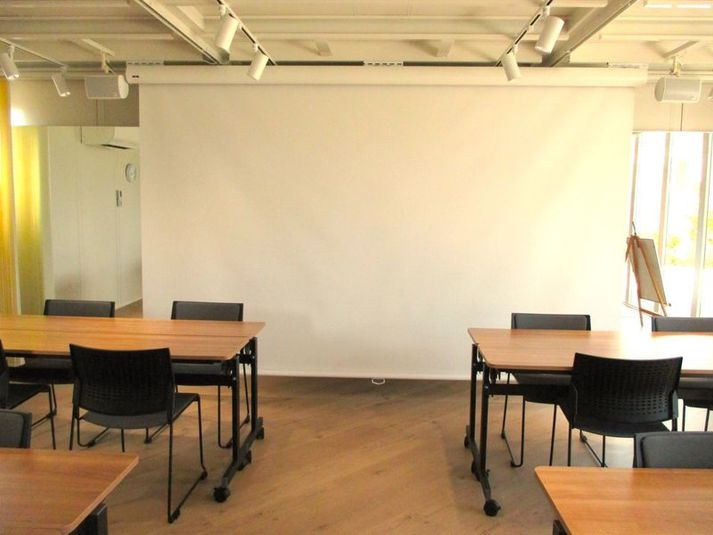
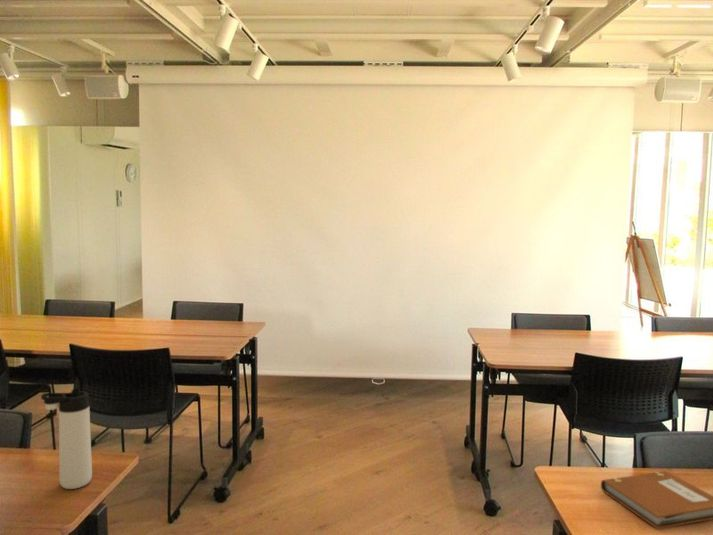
+ notebook (662, 496)
+ thermos bottle (67, 438)
